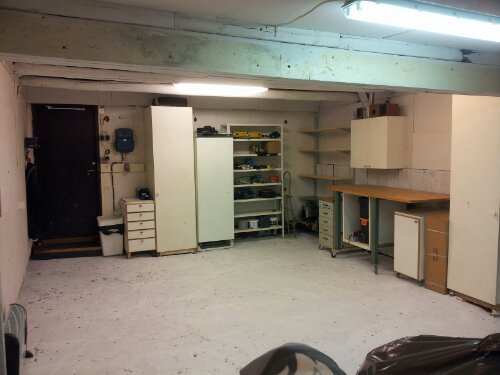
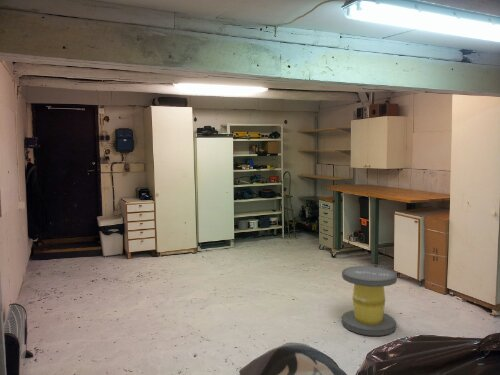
+ stool (368, 298)
